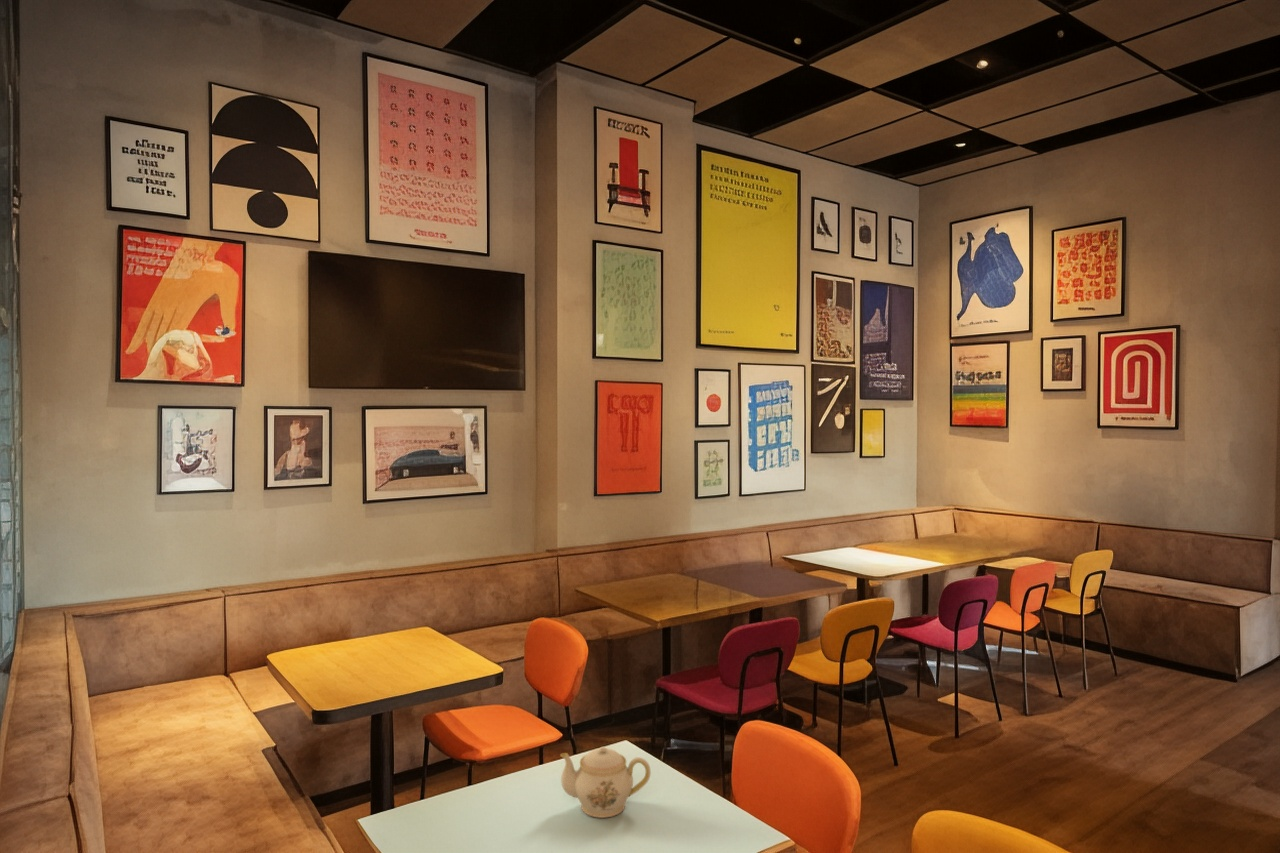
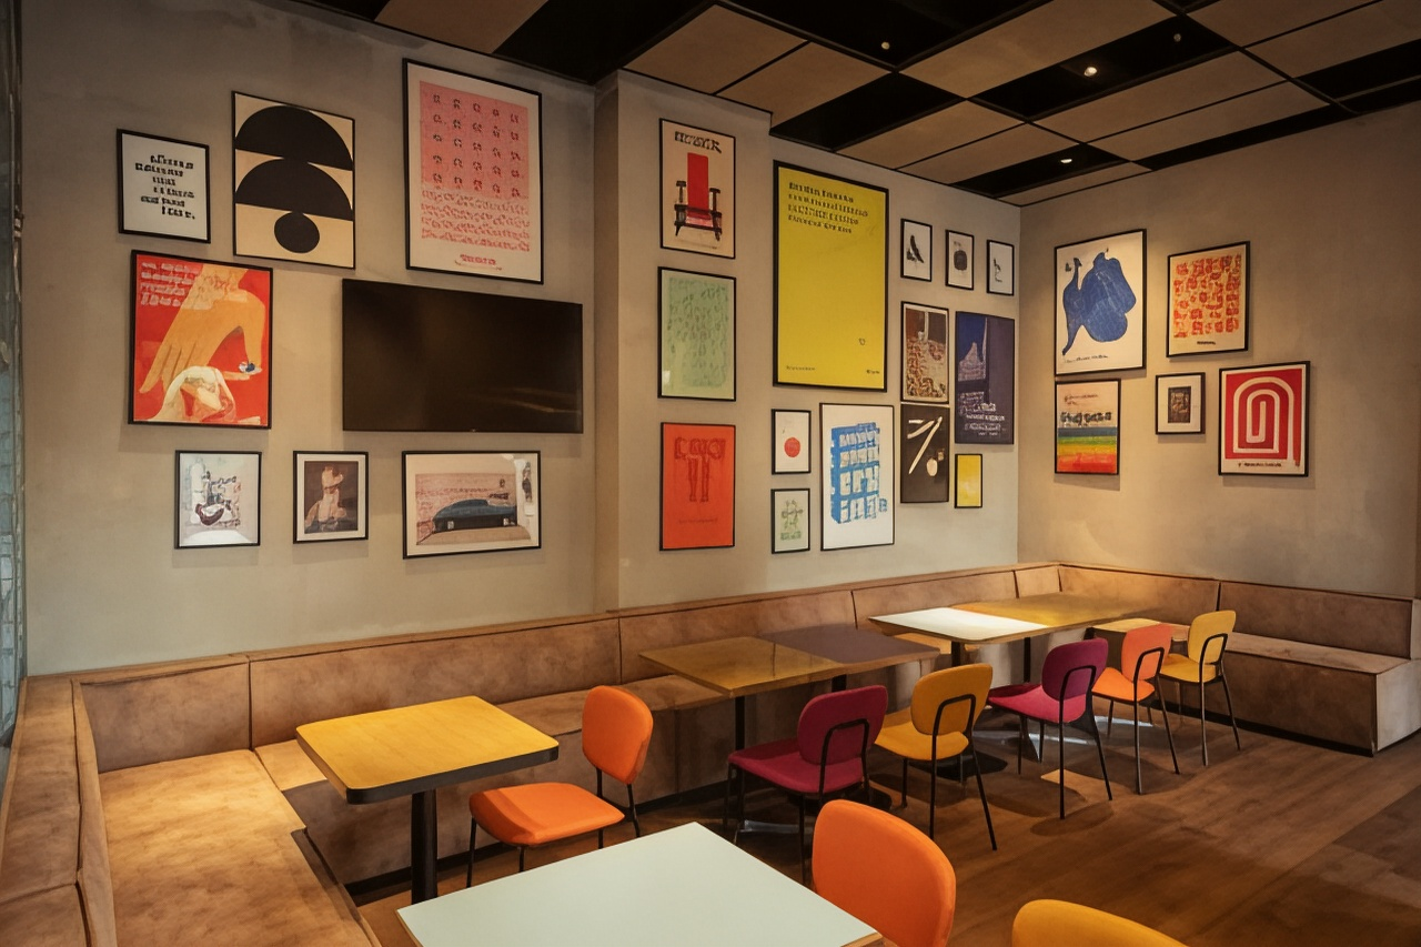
- teapot (605, 777)
